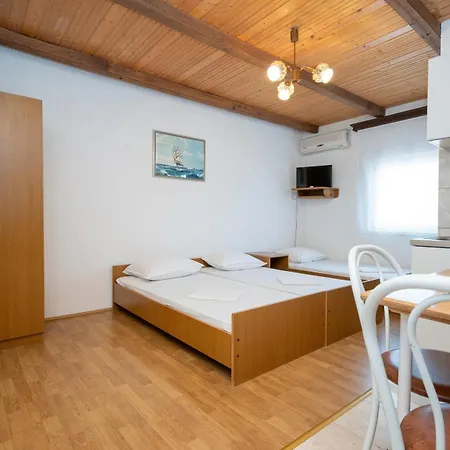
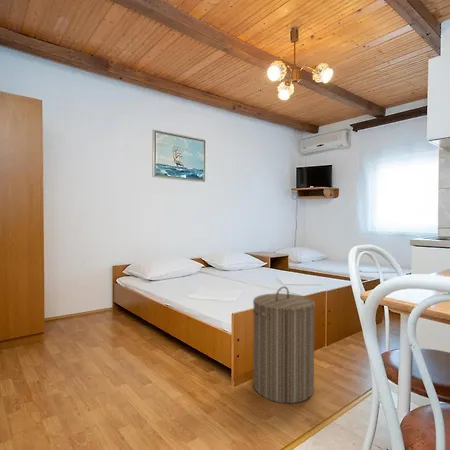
+ laundry hamper (283, 336)
